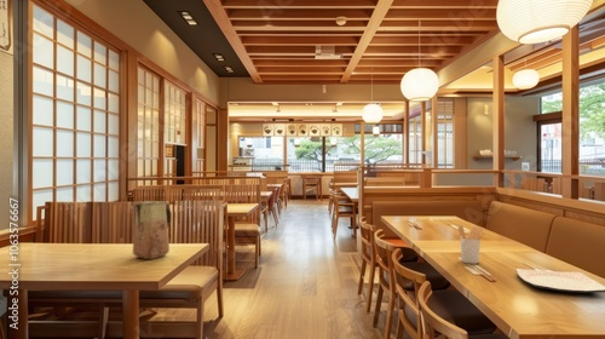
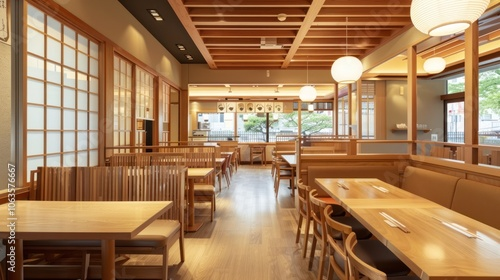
- utensil holder (472, 243)
- vase (152, 228)
- plate (558, 281)
